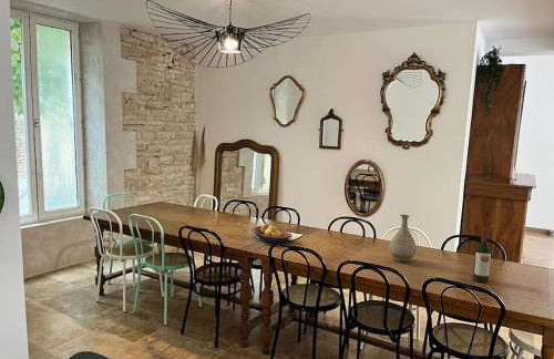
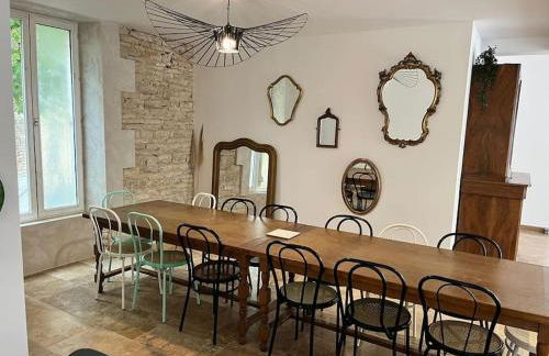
- fruit bowl (270, 232)
- vase (402, 237)
- wine bottle (482, 255)
